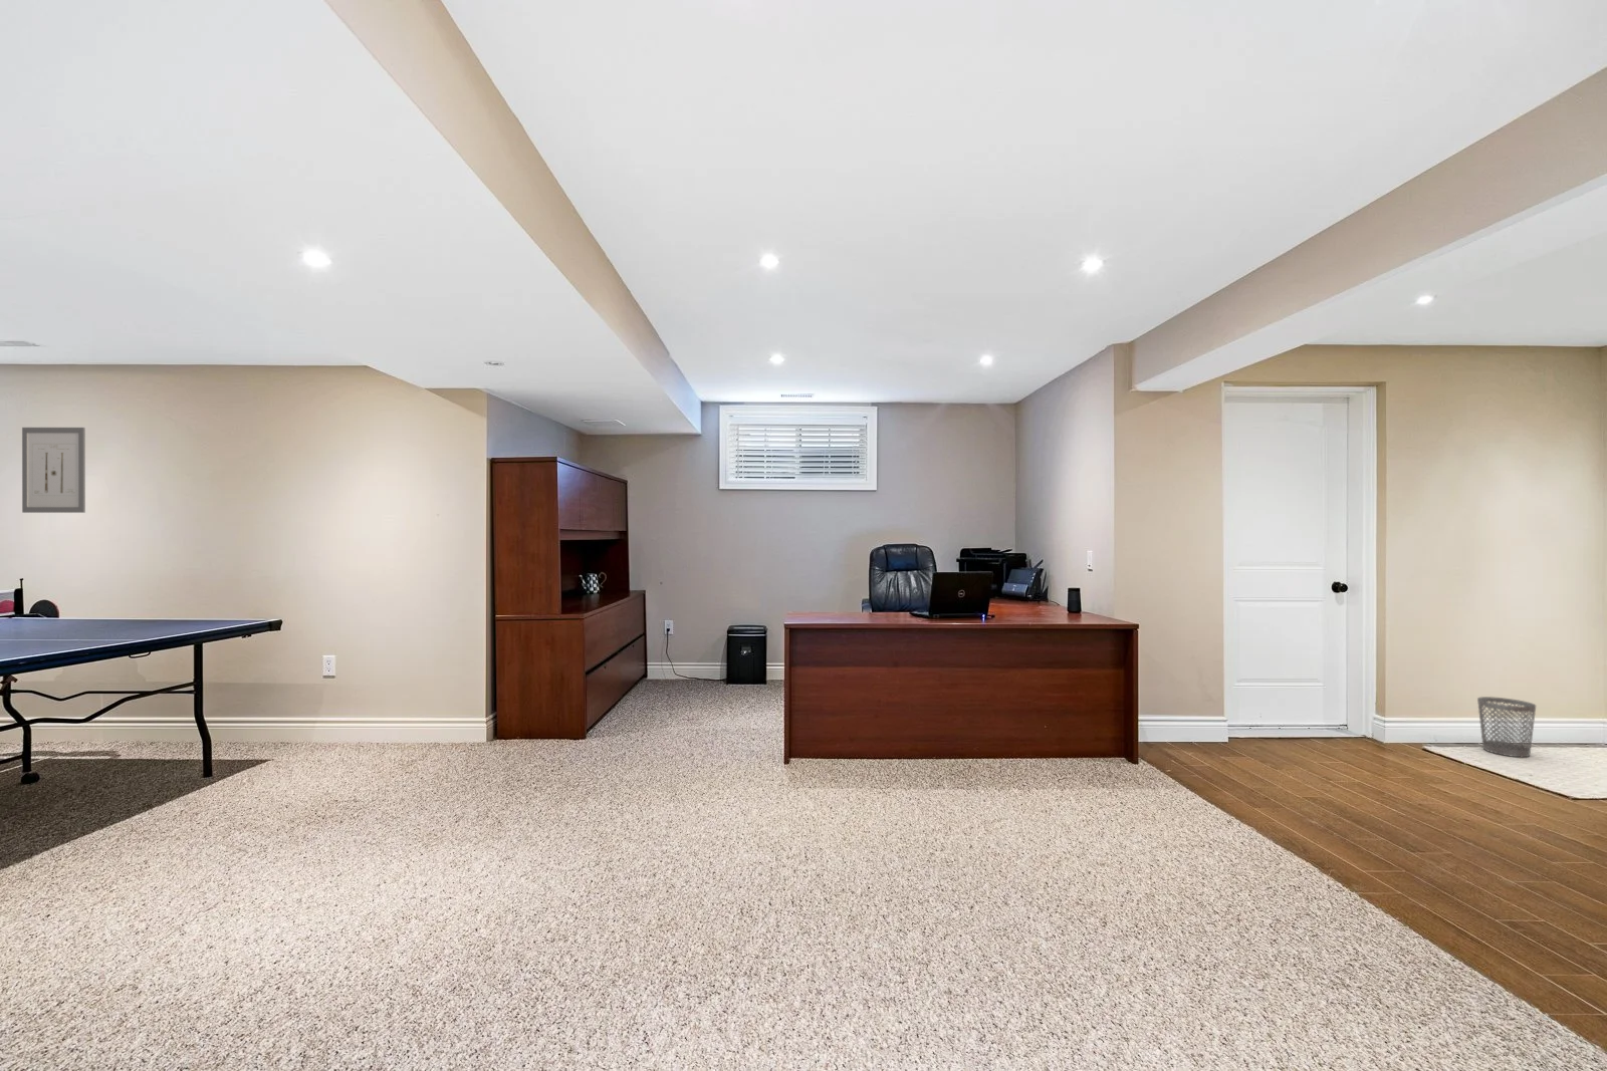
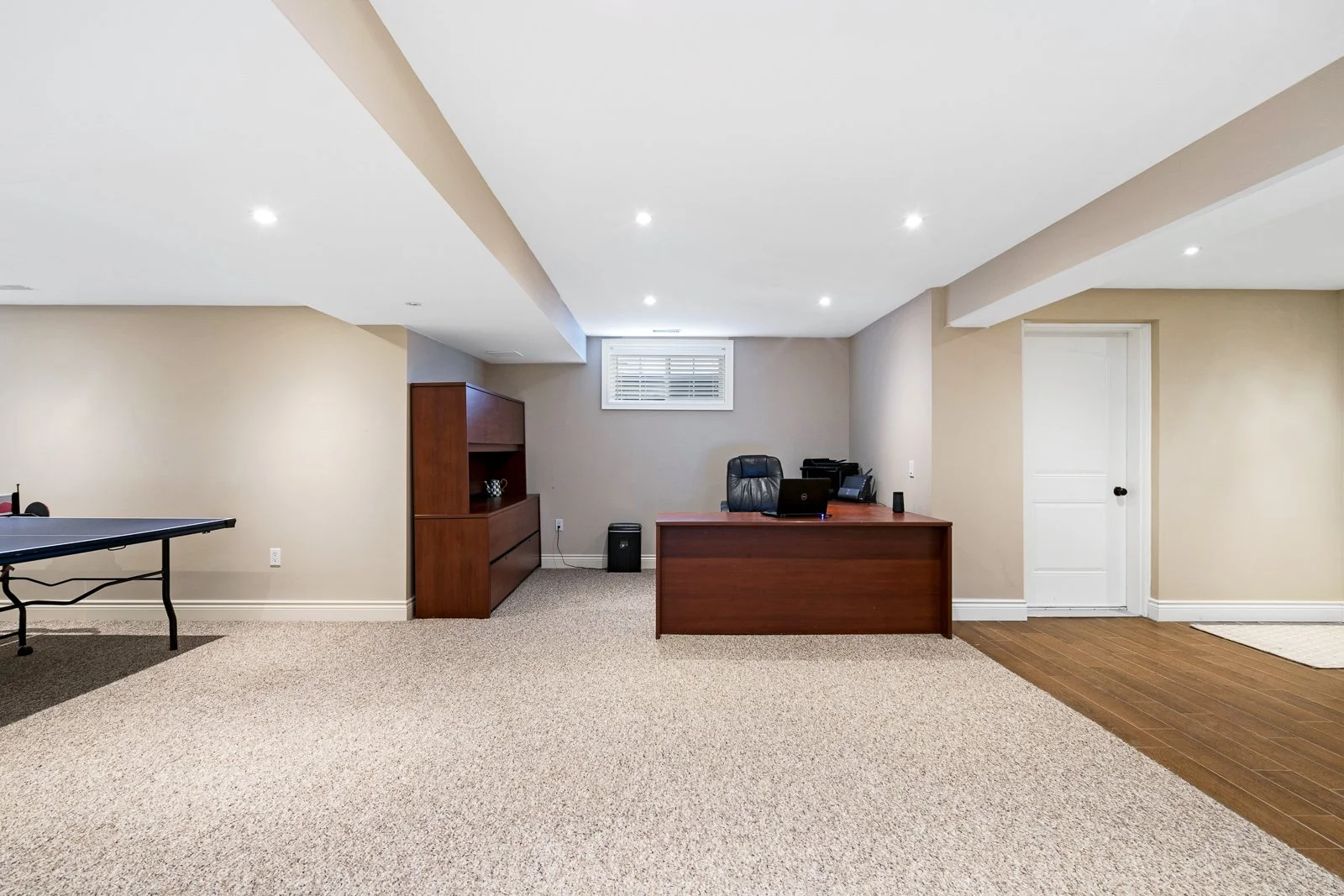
- wastebasket (1505, 727)
- wall art (54, 470)
